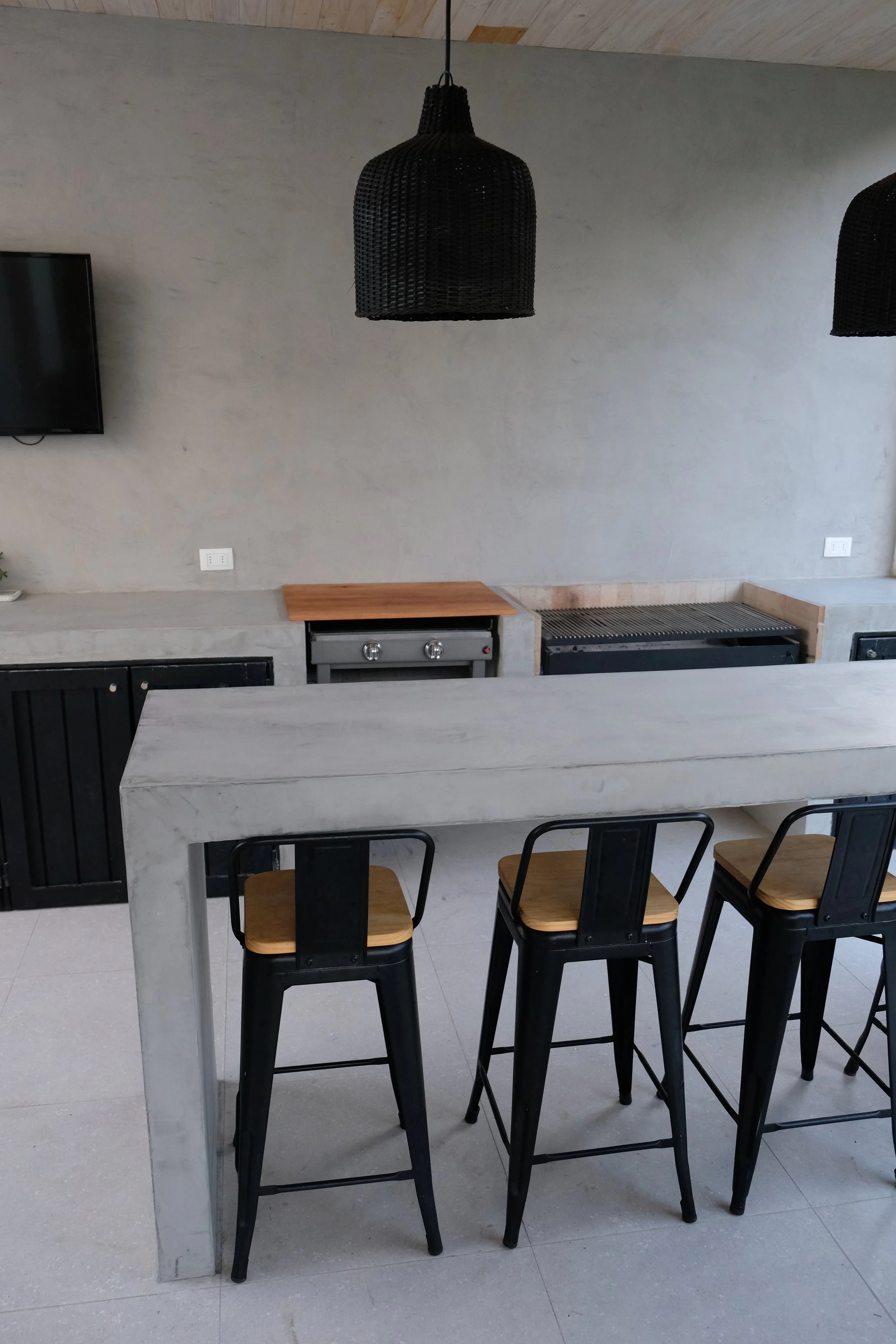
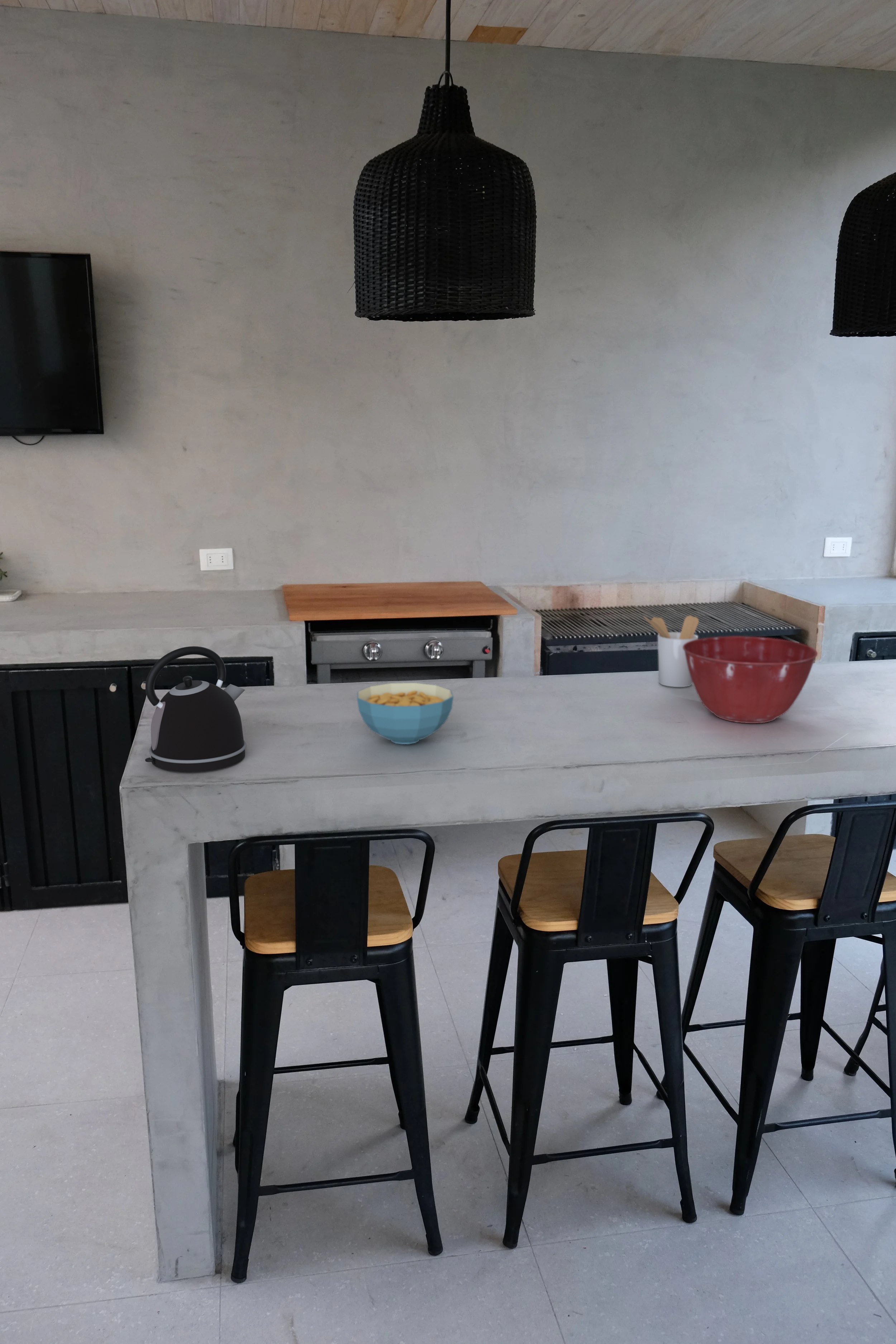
+ utensil holder (669, 649)
+ kettle (195, 702)
+ mixing bowl (746, 682)
+ cereal bowl (405, 717)
